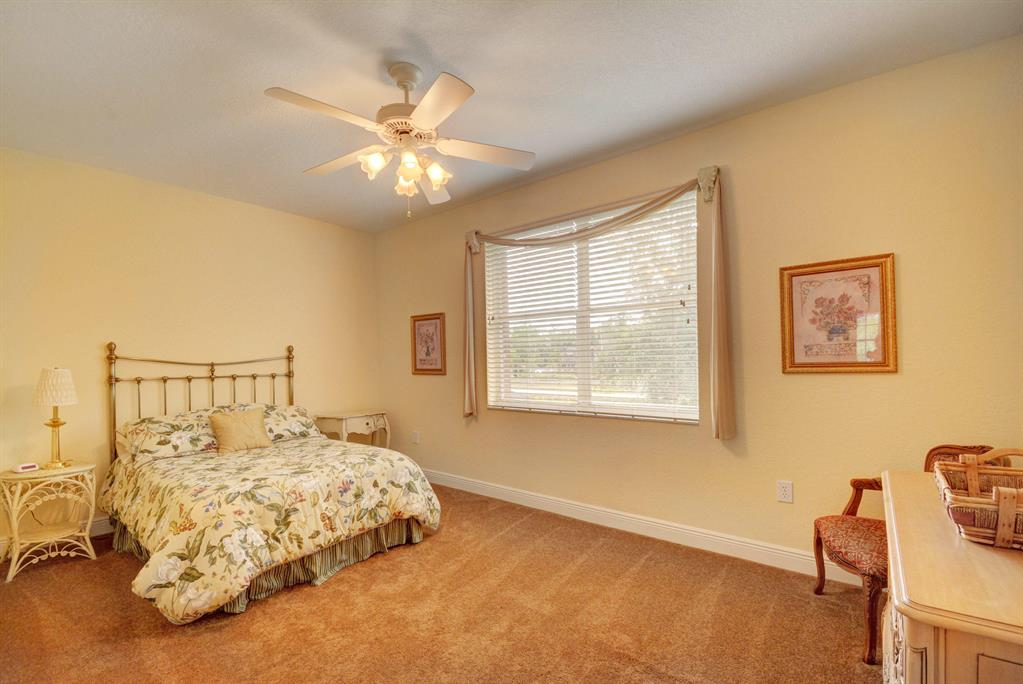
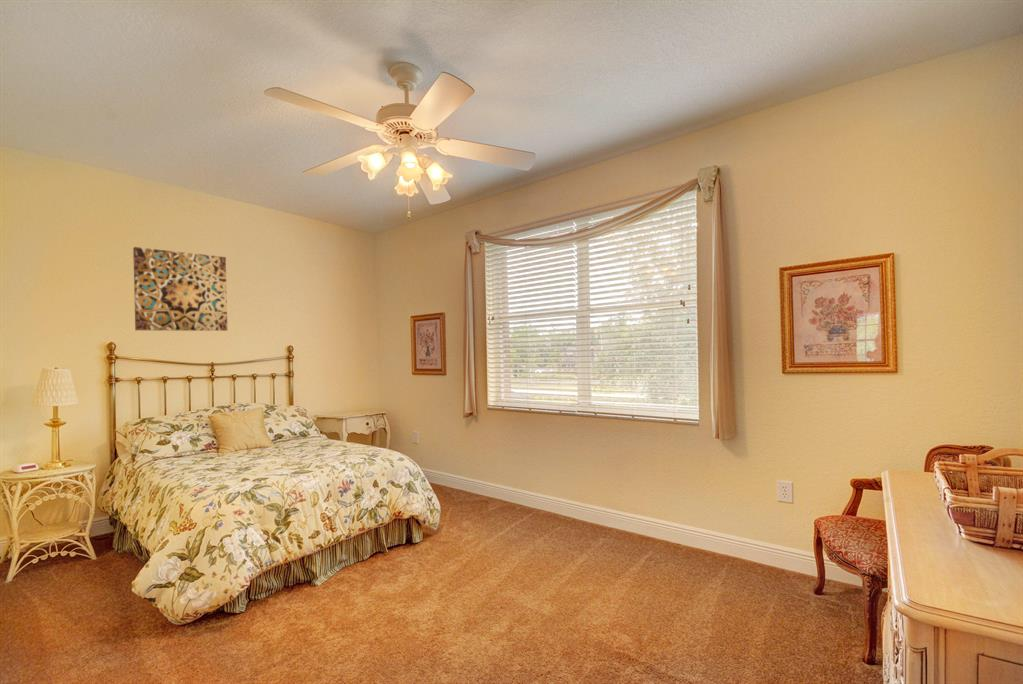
+ wall art (183, 291)
